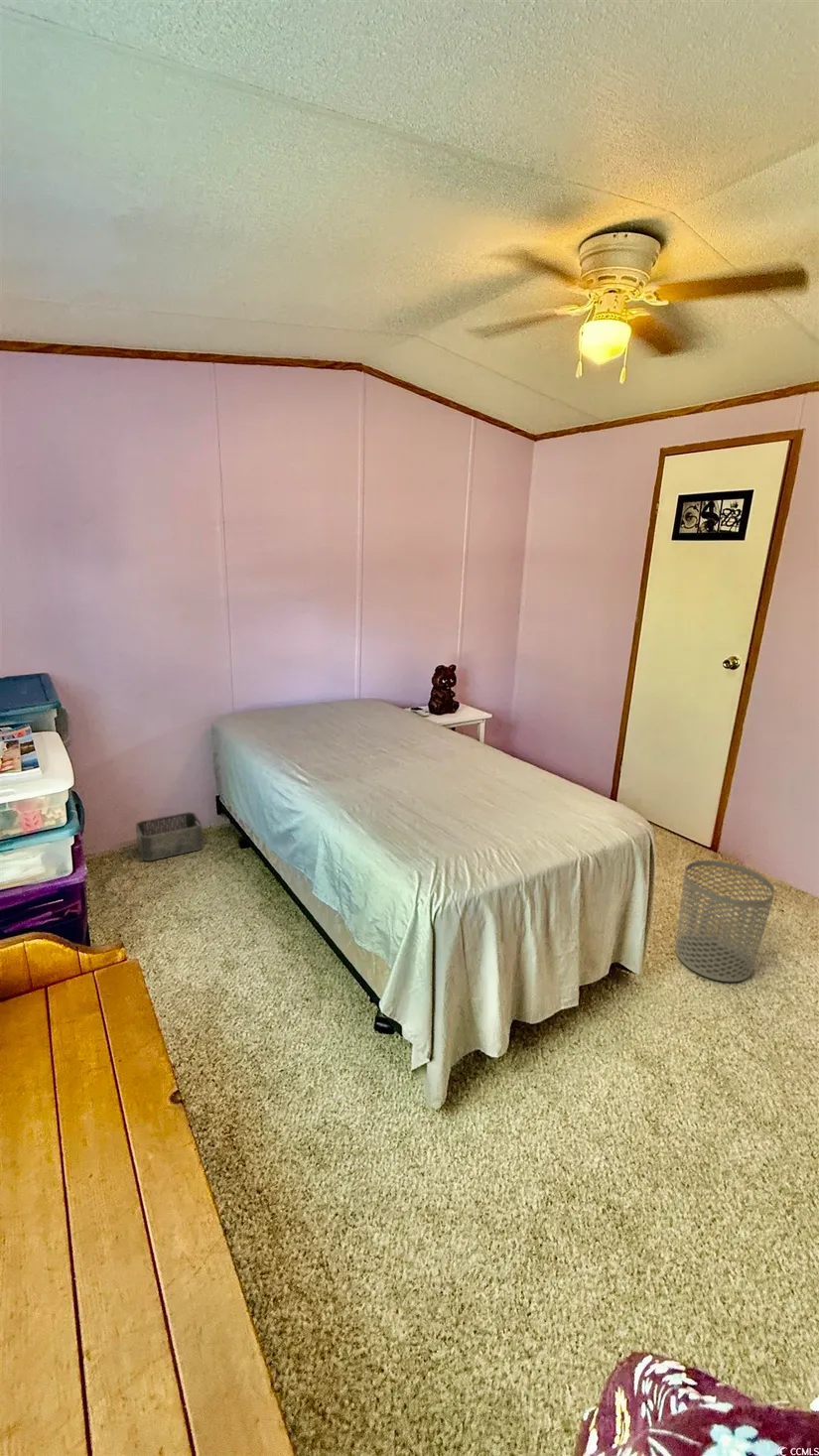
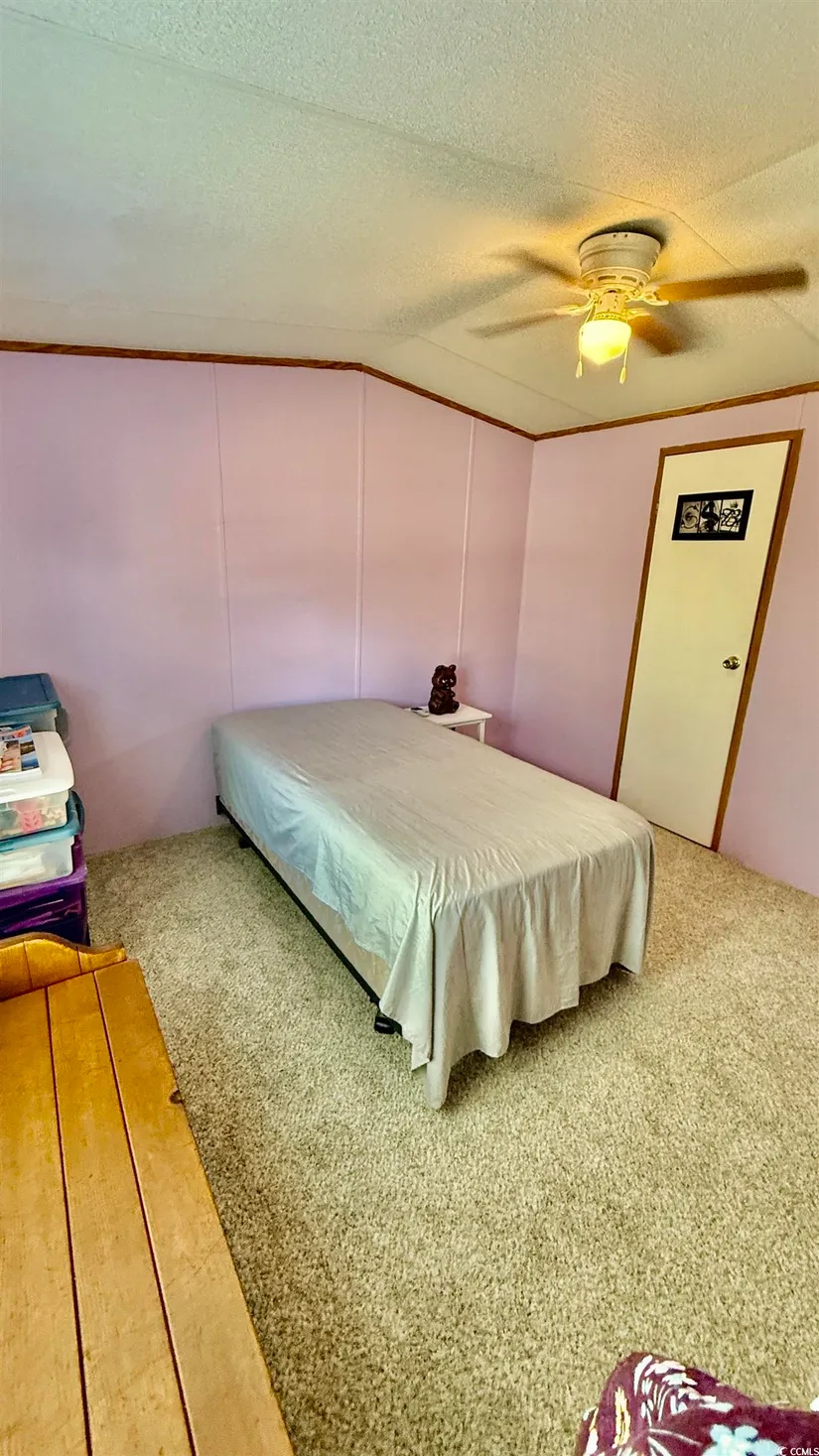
- waste bin (720, 920)
- storage bin (170, 836)
